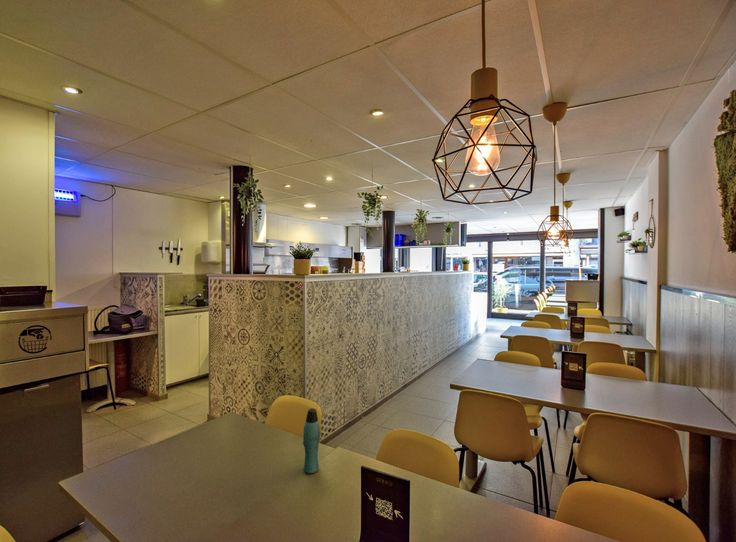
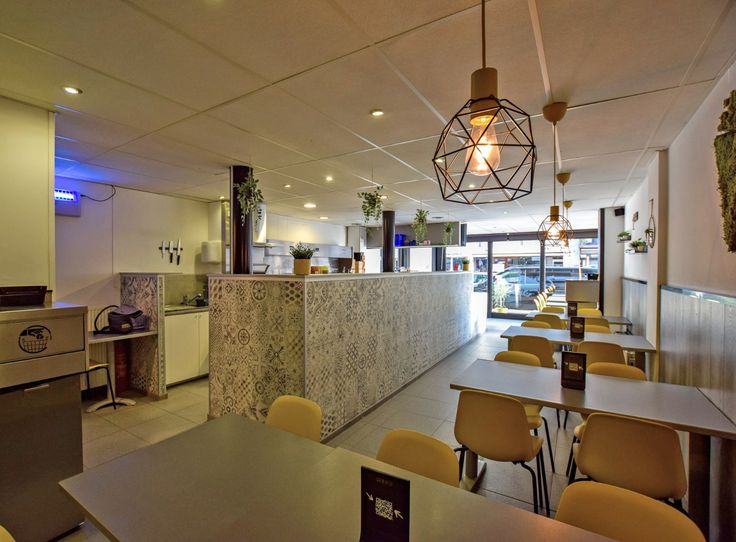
- bottle (311, 439)
